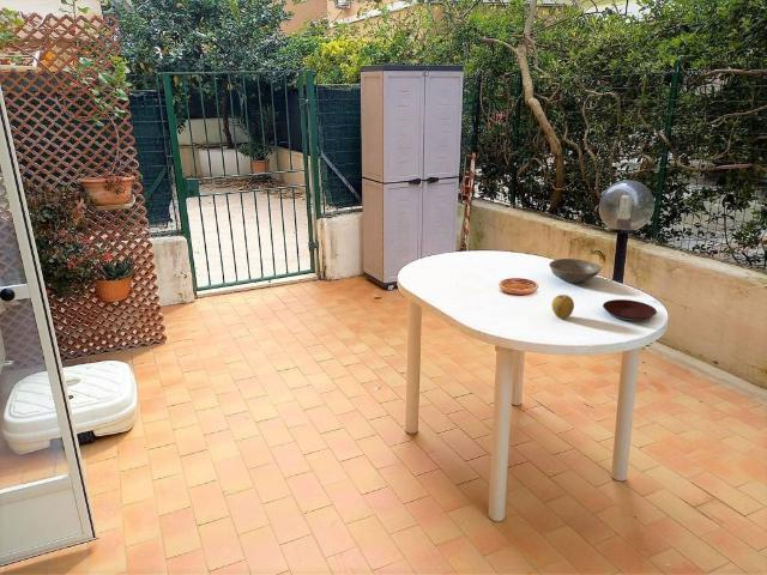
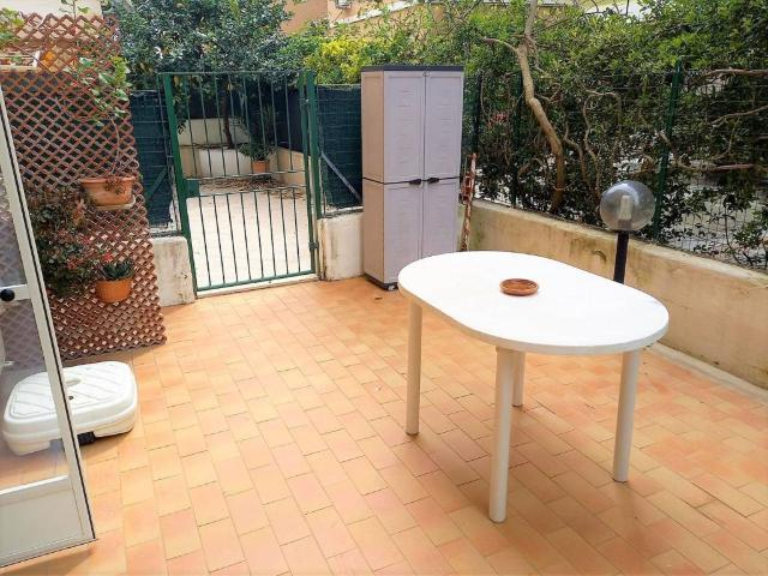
- fruit (562, 305)
- plate (628, 311)
- bowl (574, 273)
